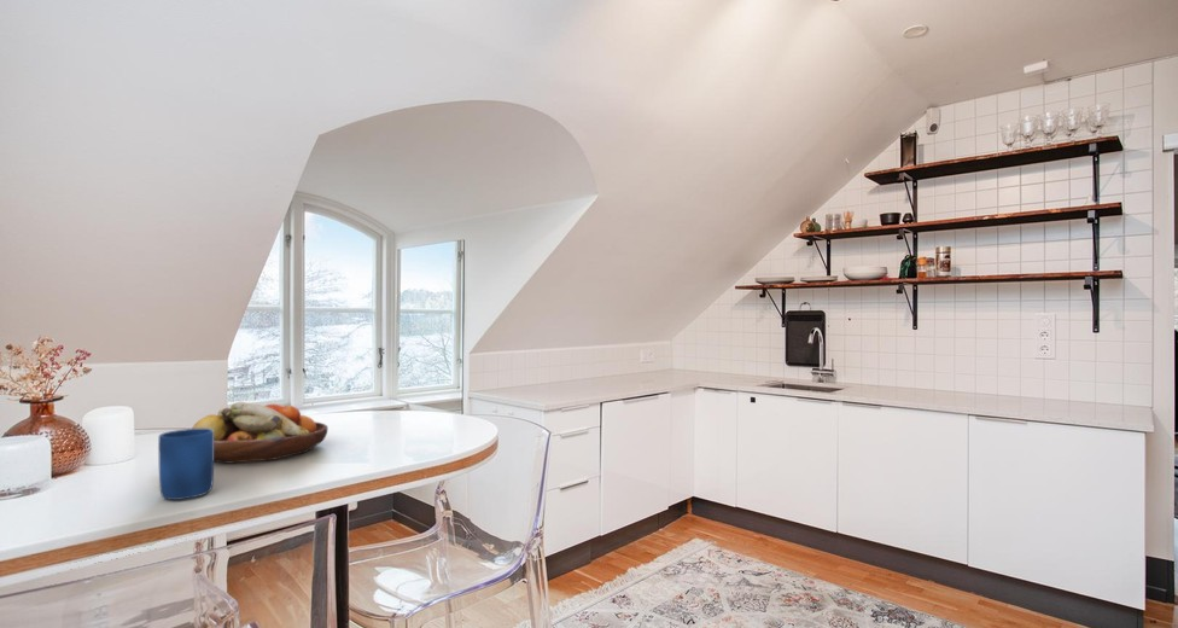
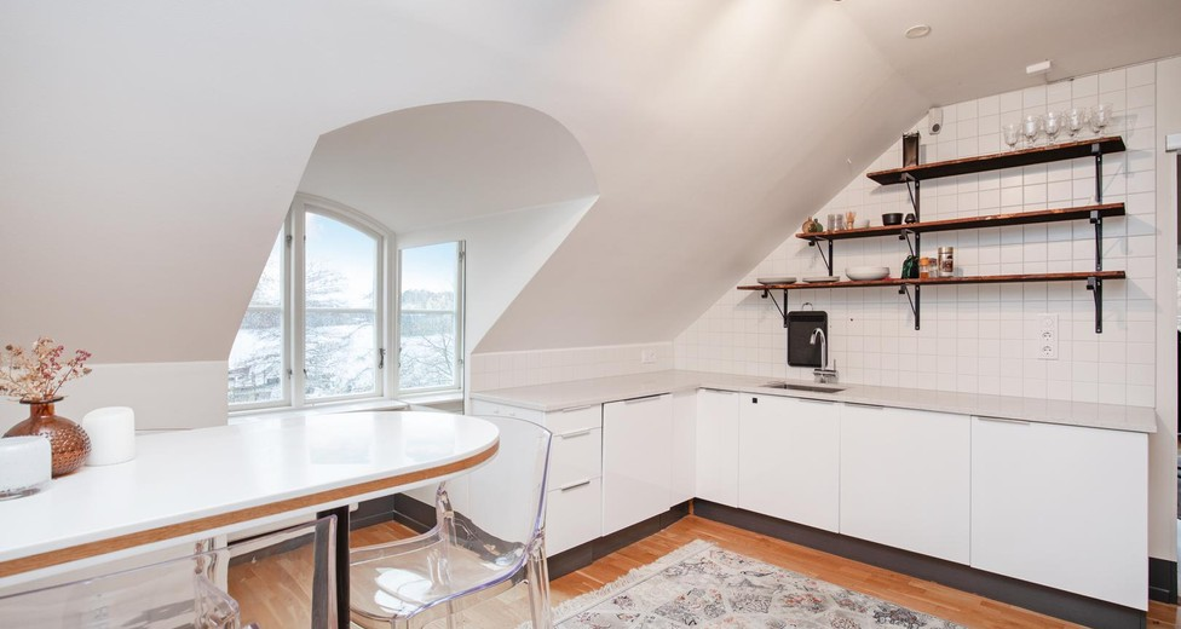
- mug (185, 461)
- fruit bowl (262, 425)
